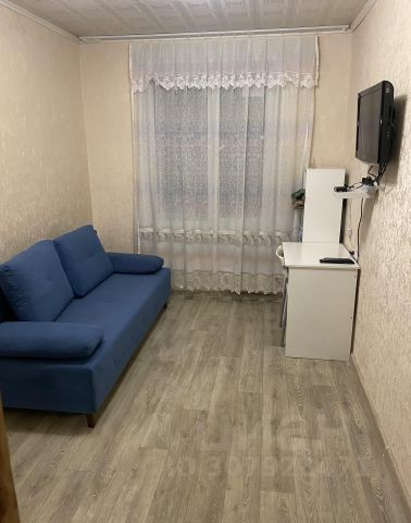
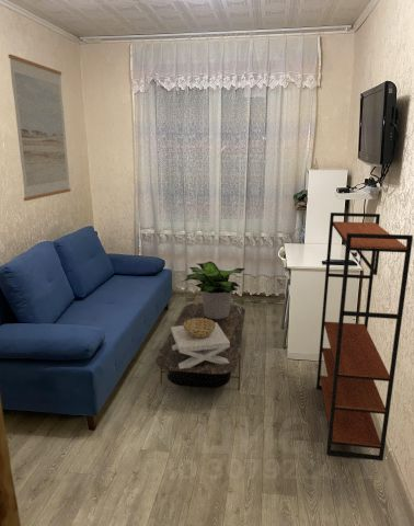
+ potted plant (214, 290)
+ coffee table (204, 350)
+ wall art (44, 132)
+ decorative bowl (199, 339)
+ bookshelf (354, 327)
